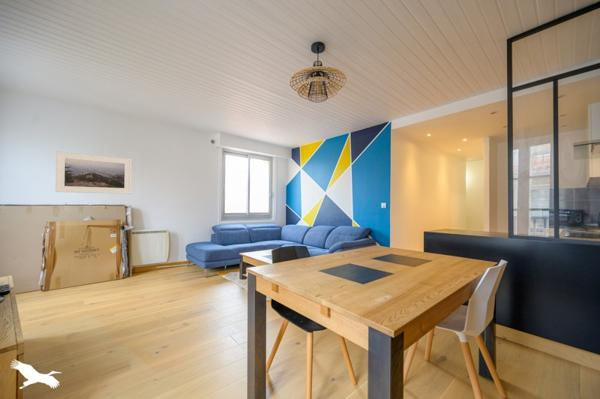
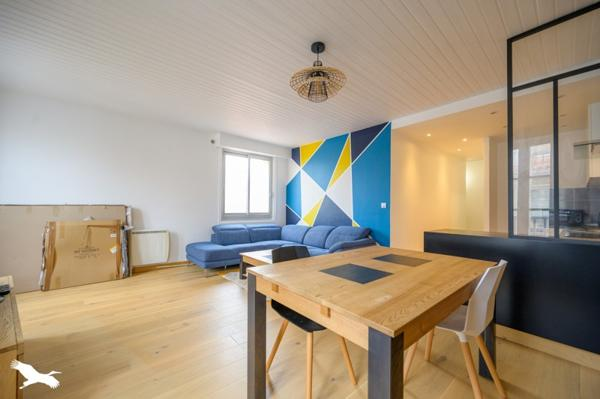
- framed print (96, 174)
